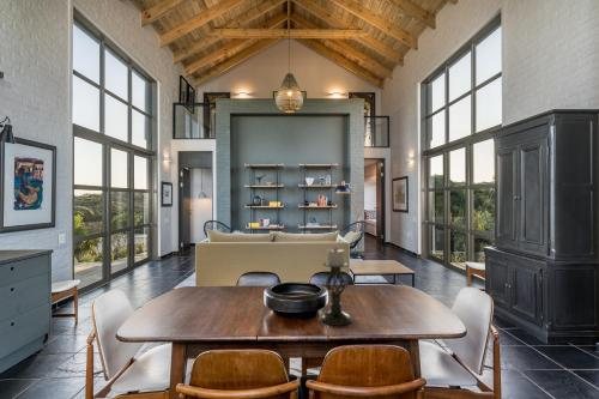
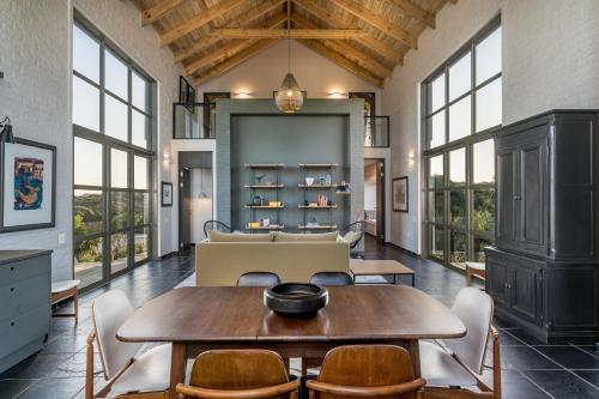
- candle holder (335, 283)
